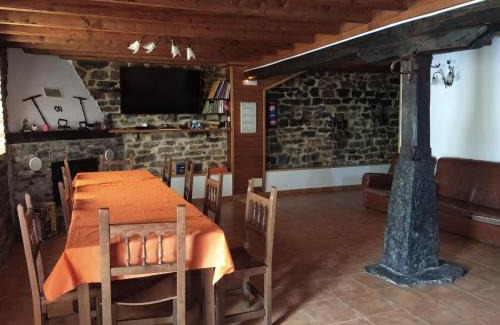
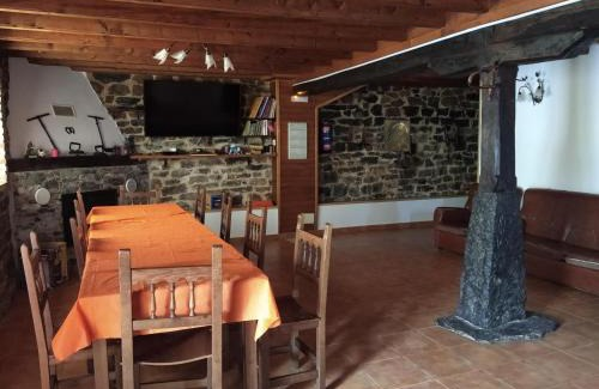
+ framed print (397, 135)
